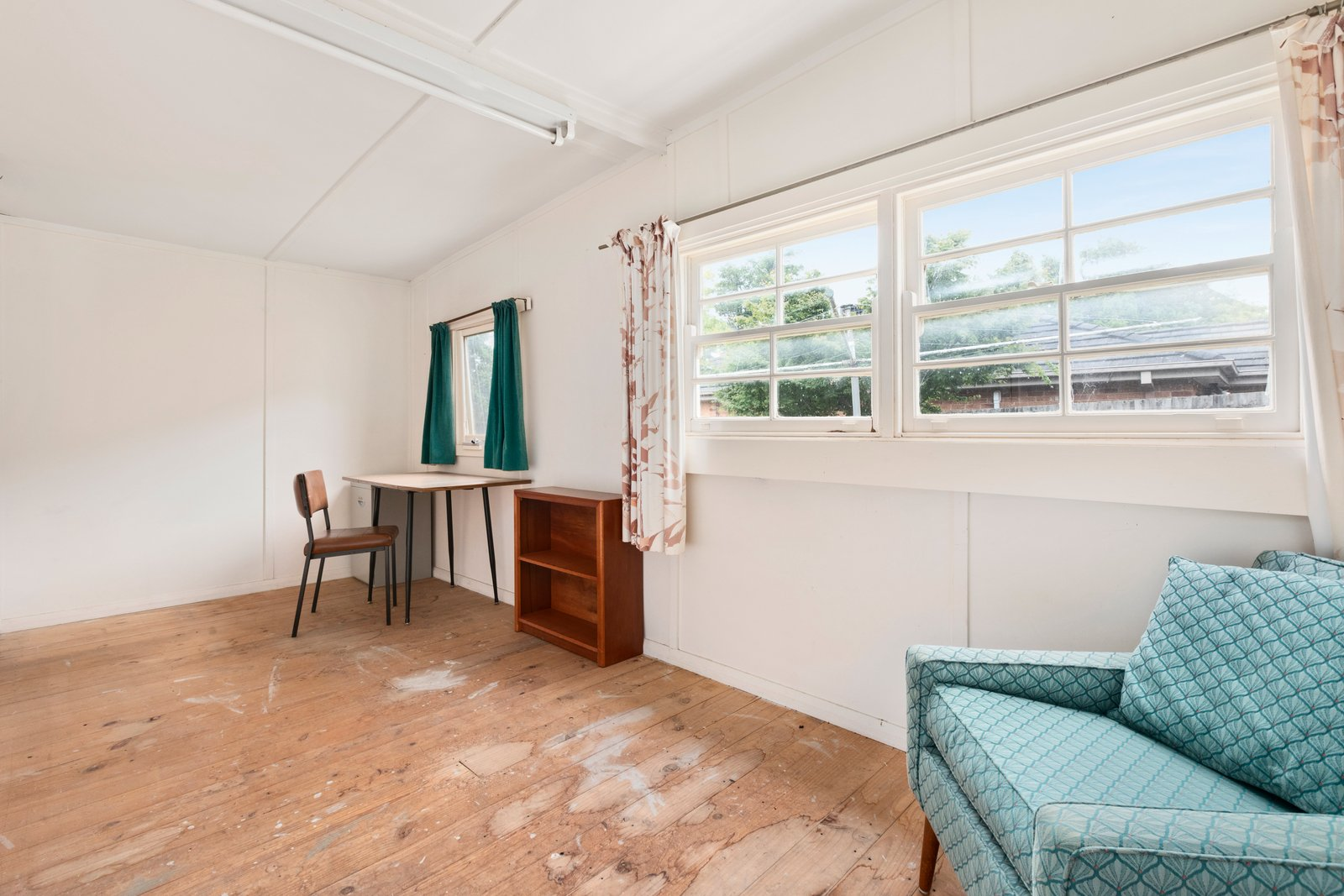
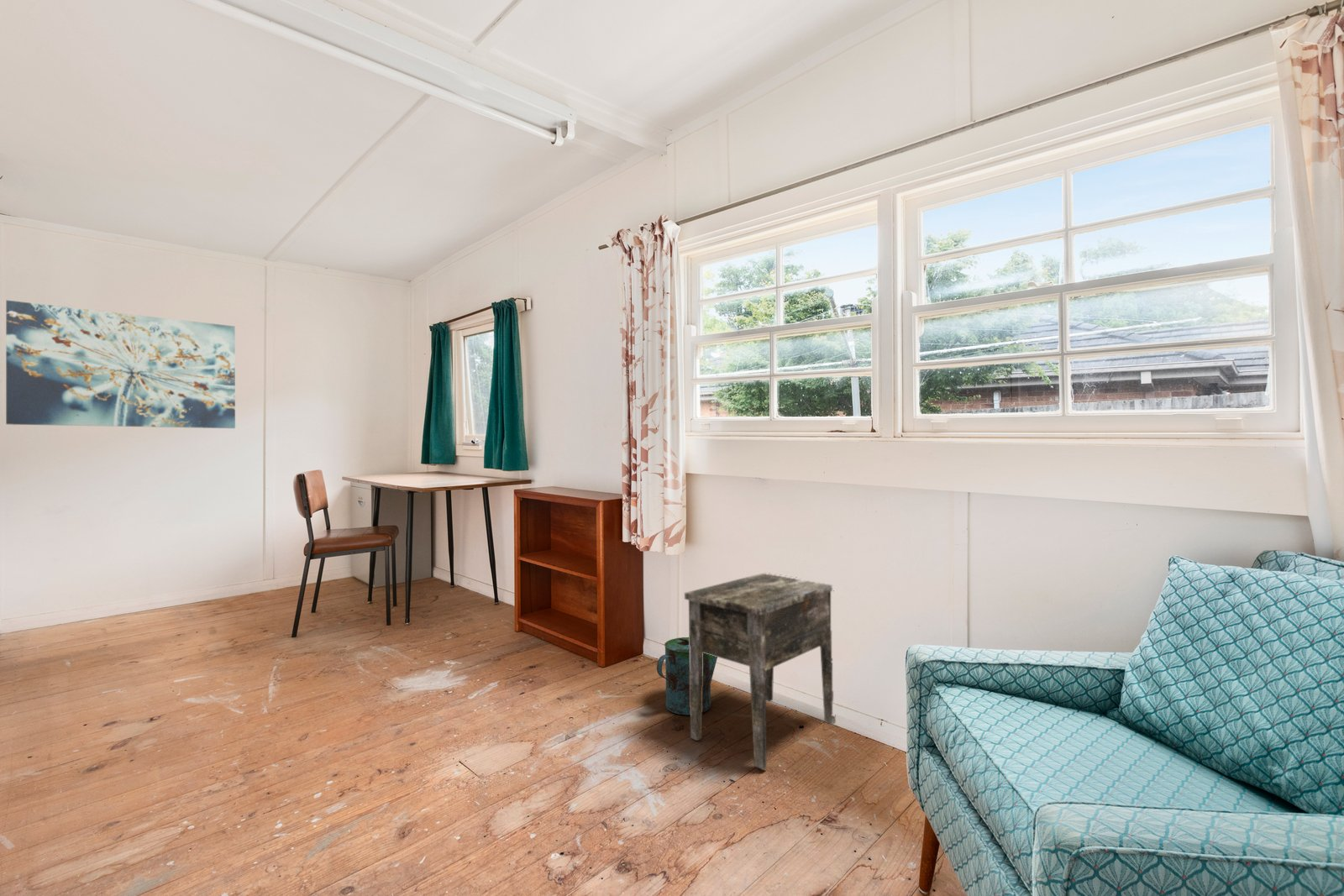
+ watering can (703, 665)
+ side table (764, 658)
+ wall art (131, 370)
